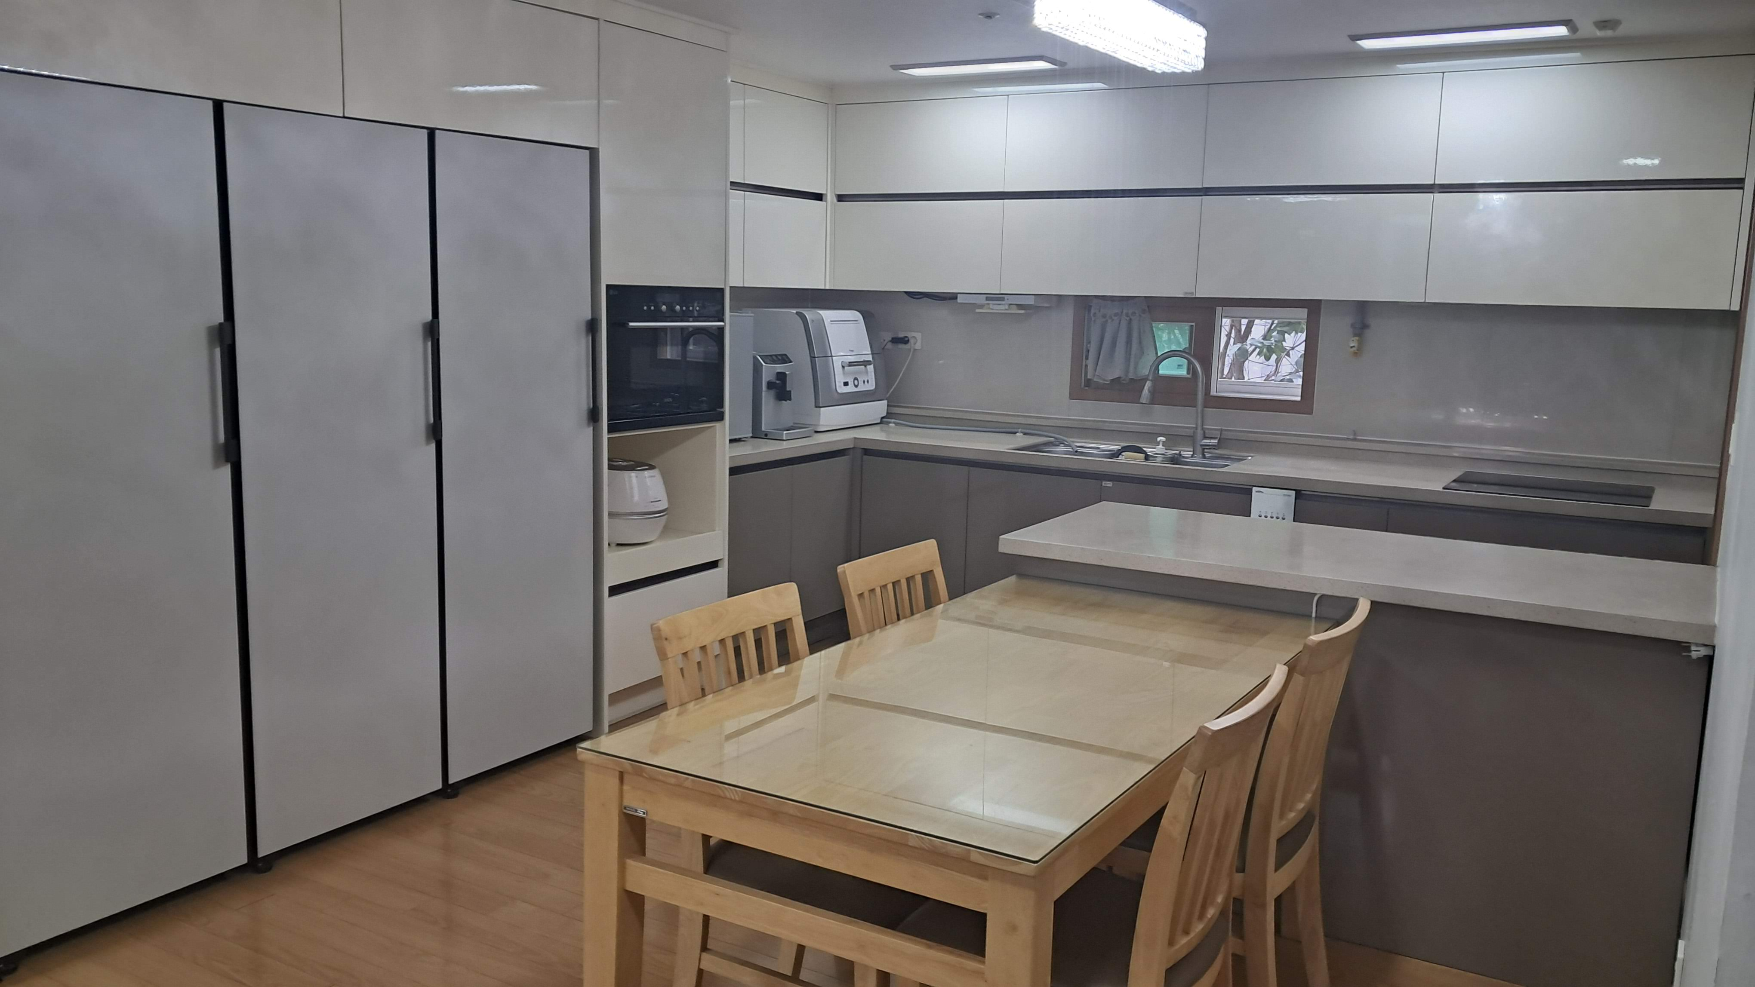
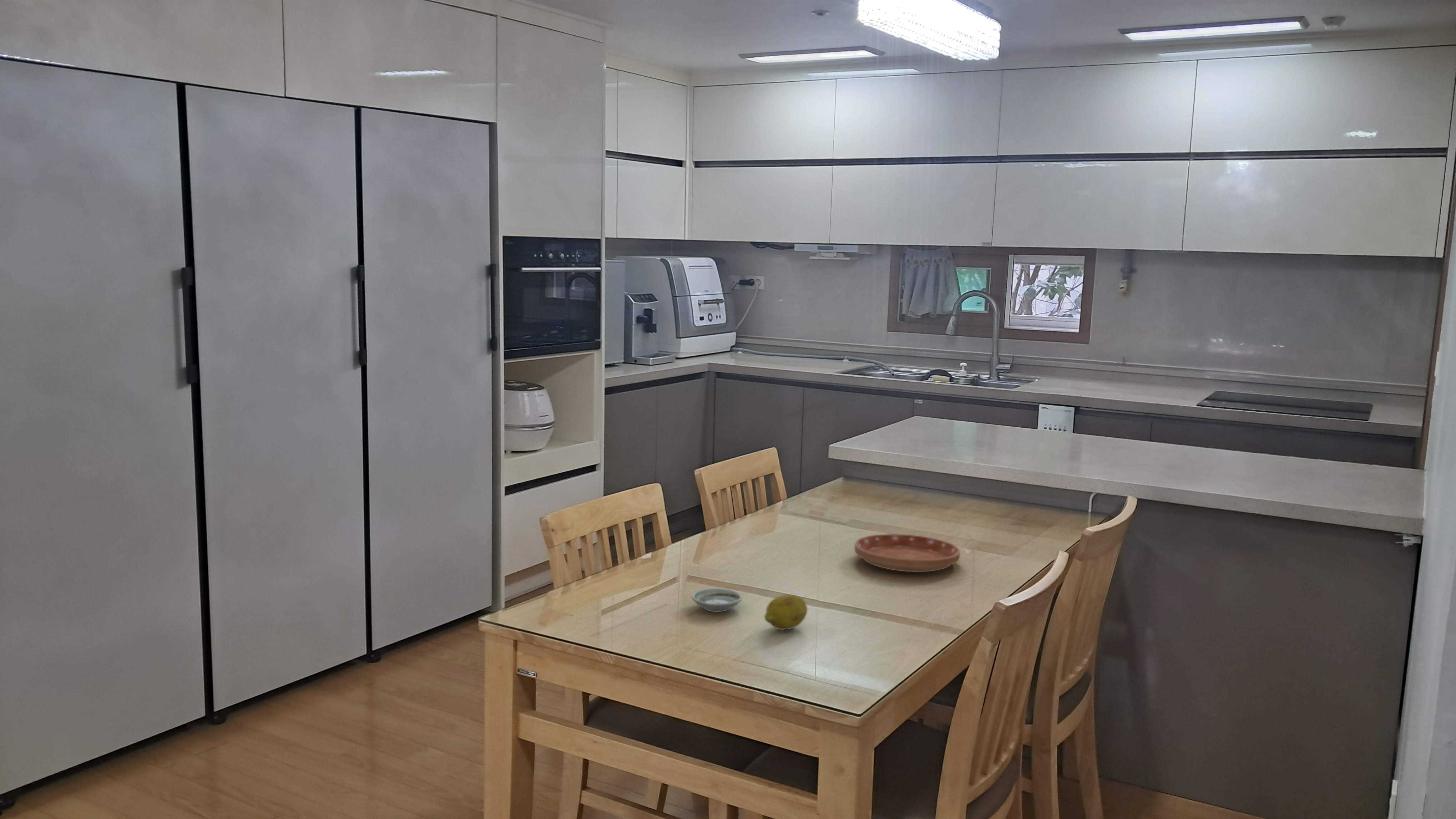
+ fruit (785, 612)
+ saucer (717, 601)
+ saucer (906, 554)
